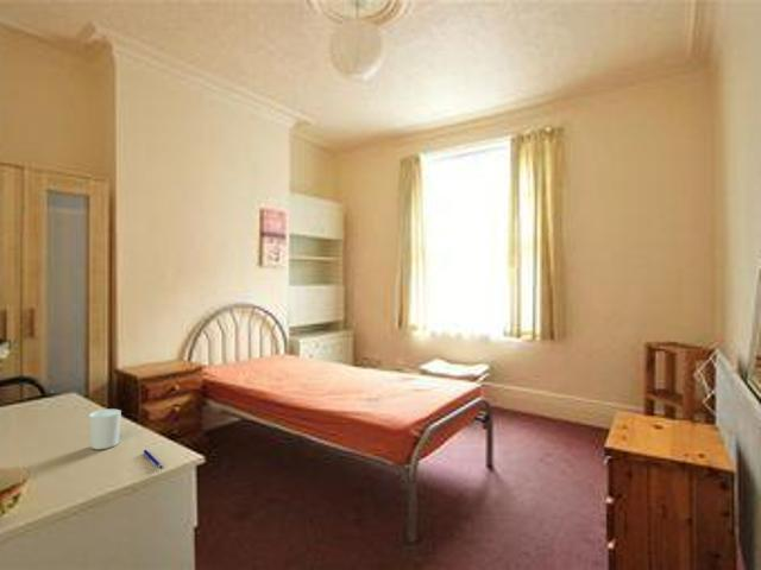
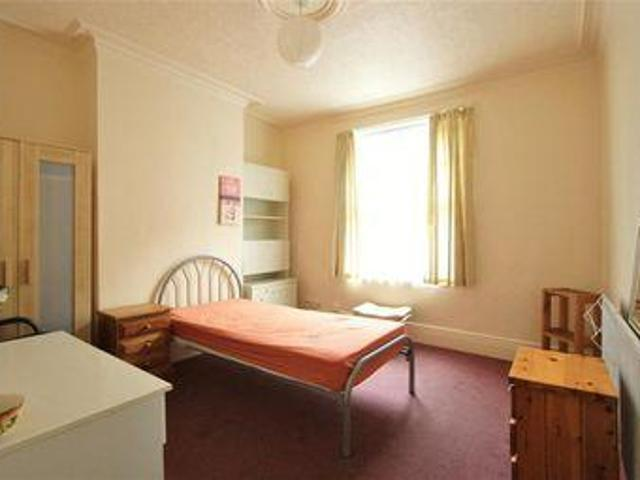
- pen (152, 458)
- cup (105, 429)
